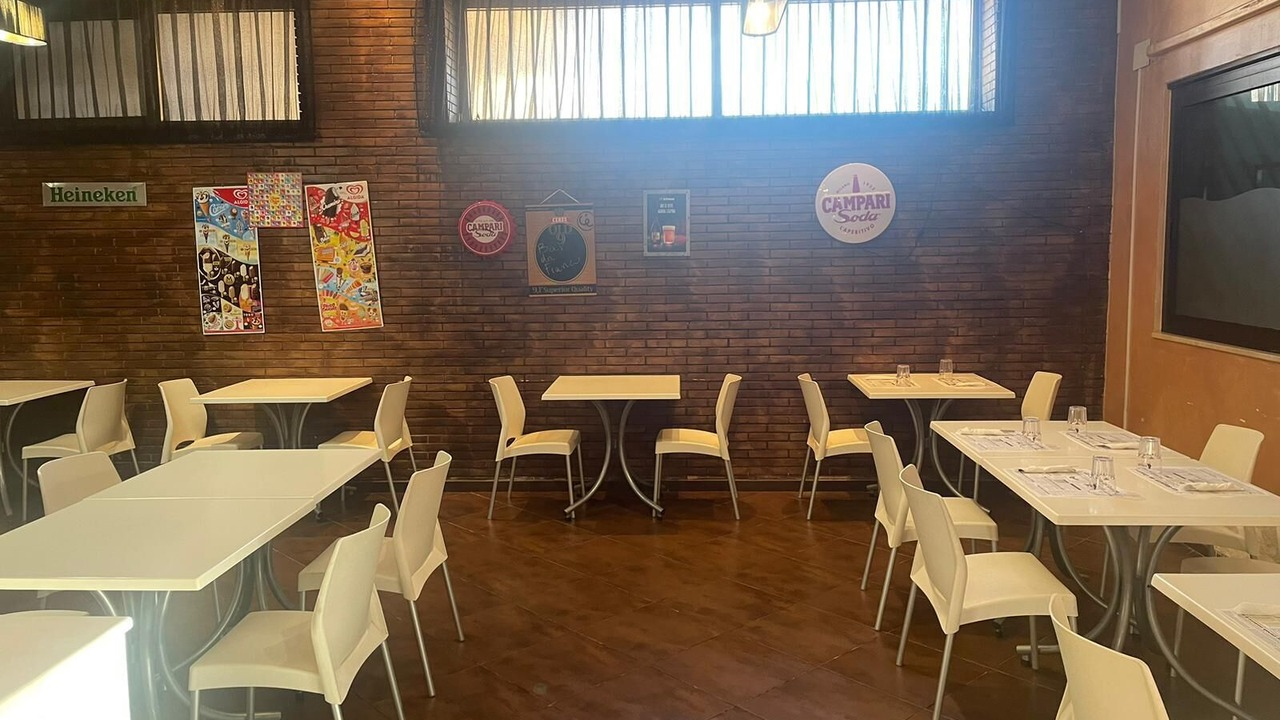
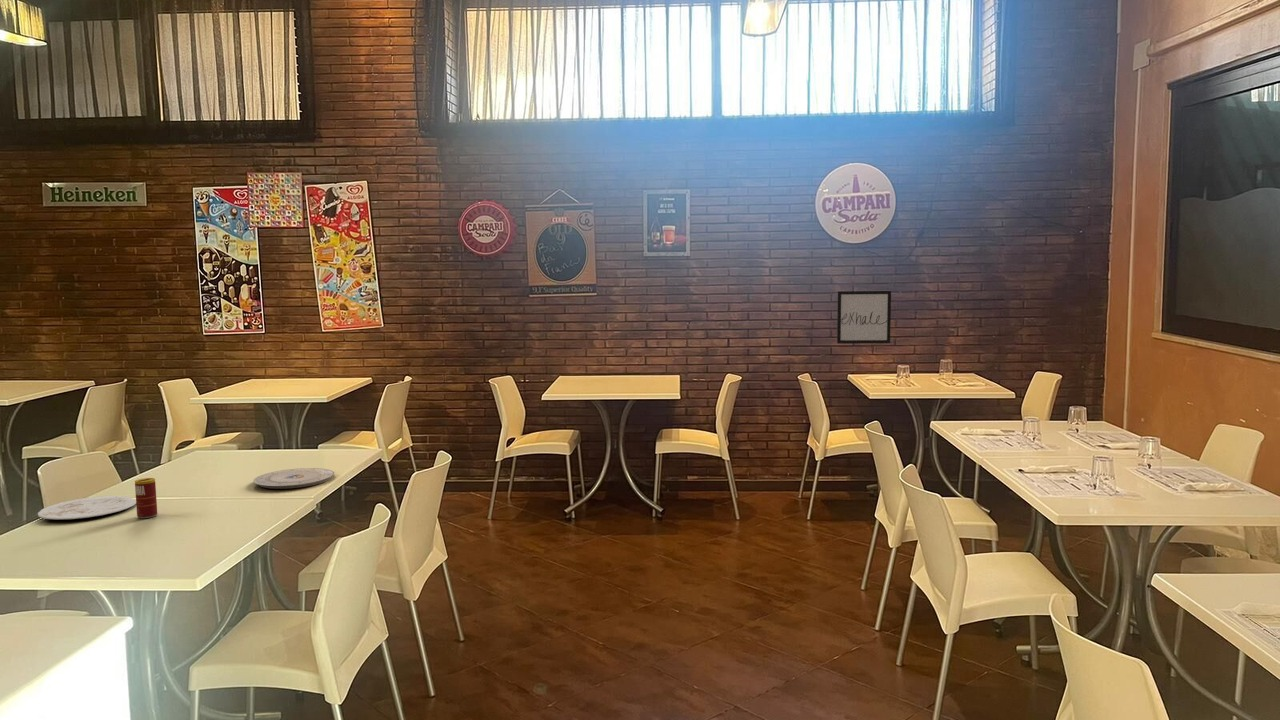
+ plate (294, 478)
+ beverage can (146, 497)
+ wall art (863, 317)
+ plate (88, 508)
